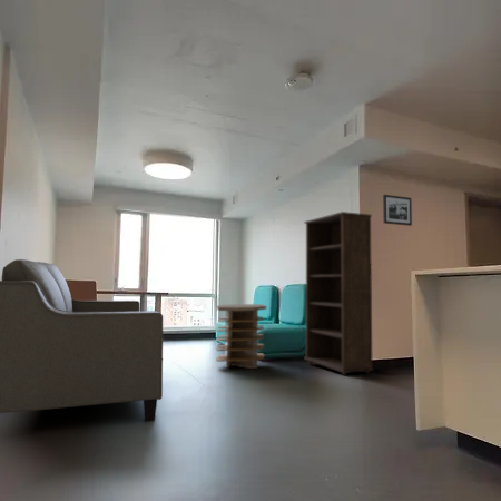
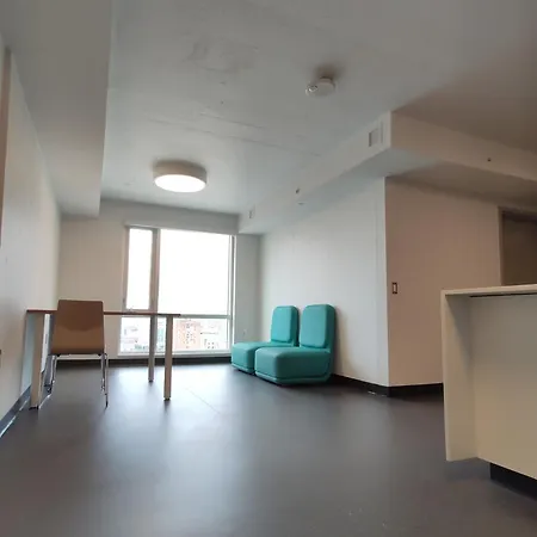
- sofa (84, 328)
- picture frame (397, 209)
- side table (240, 335)
- bookcase (336, 292)
